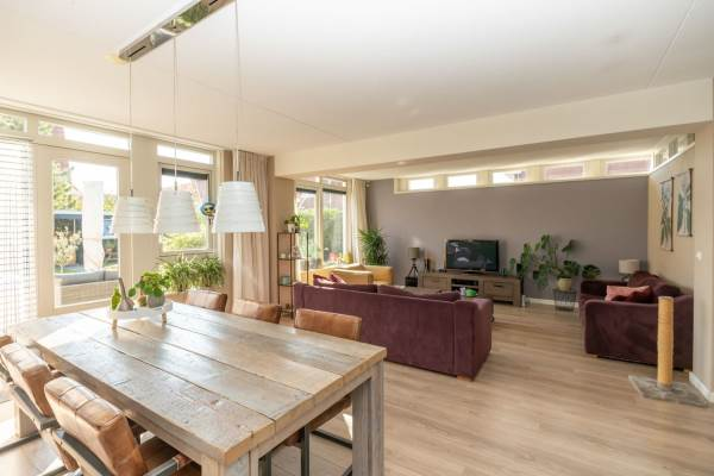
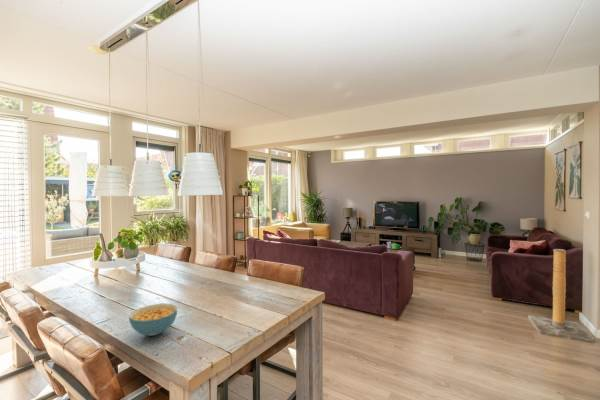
+ cereal bowl (154, 322)
